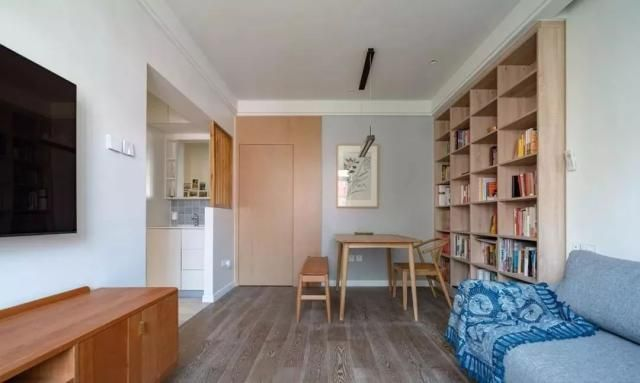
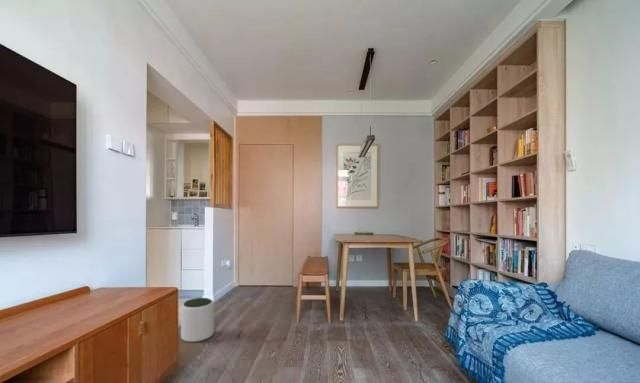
+ plant pot (197, 319)
